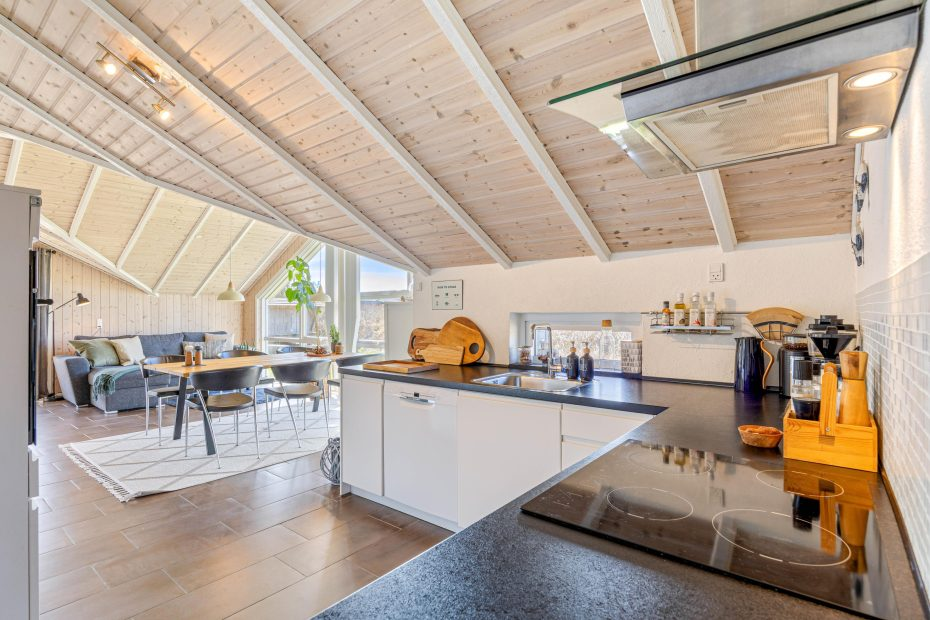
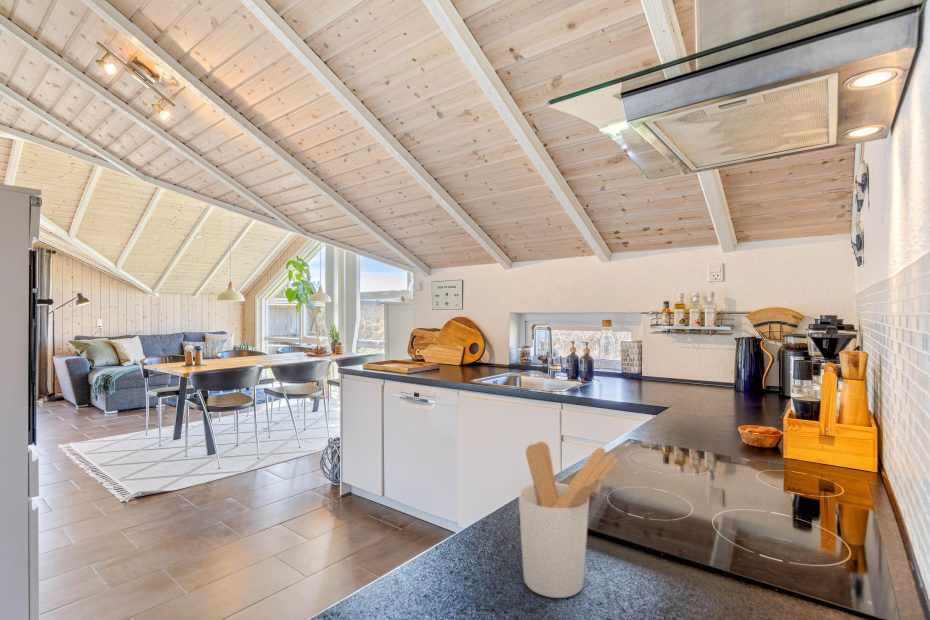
+ utensil holder (569, 514)
